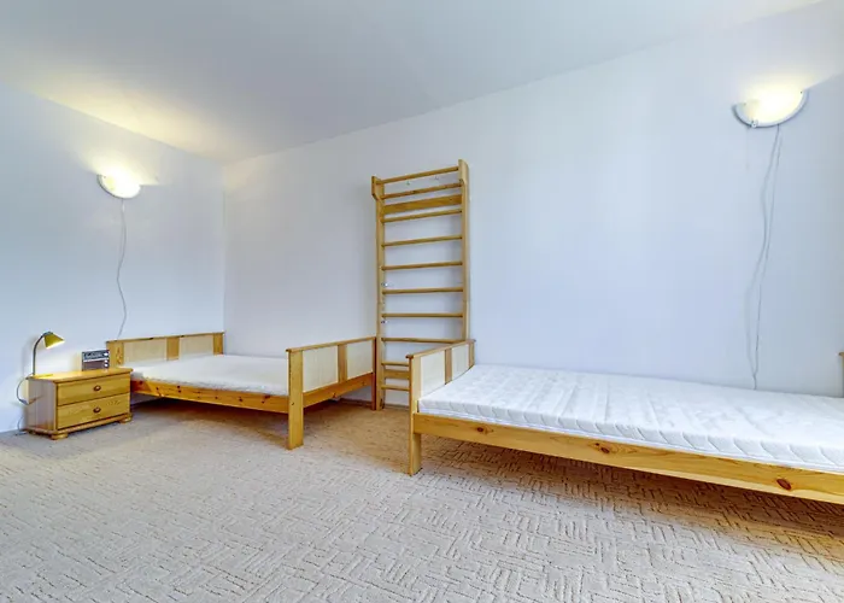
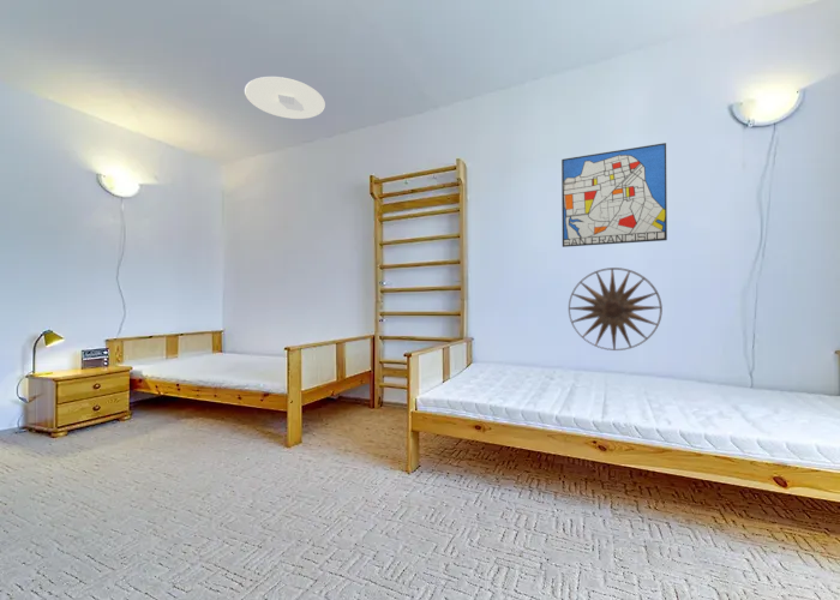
+ wall art (612, 308)
+ ceiling light (286, 96)
+ wall art (611, 197)
